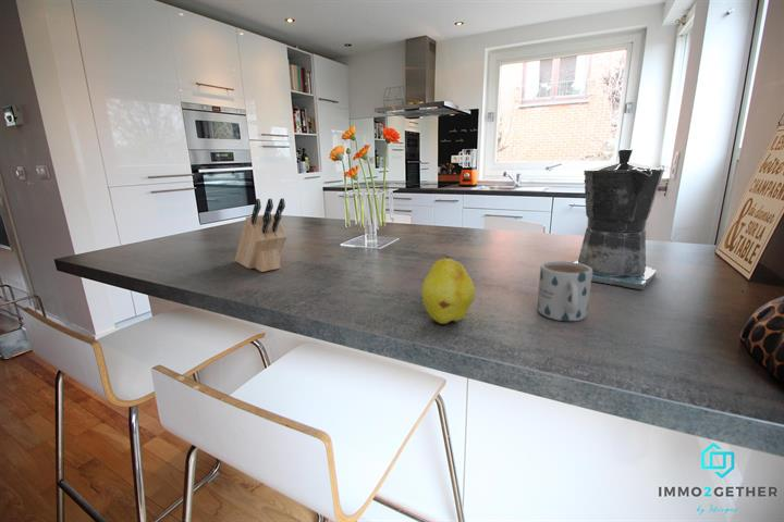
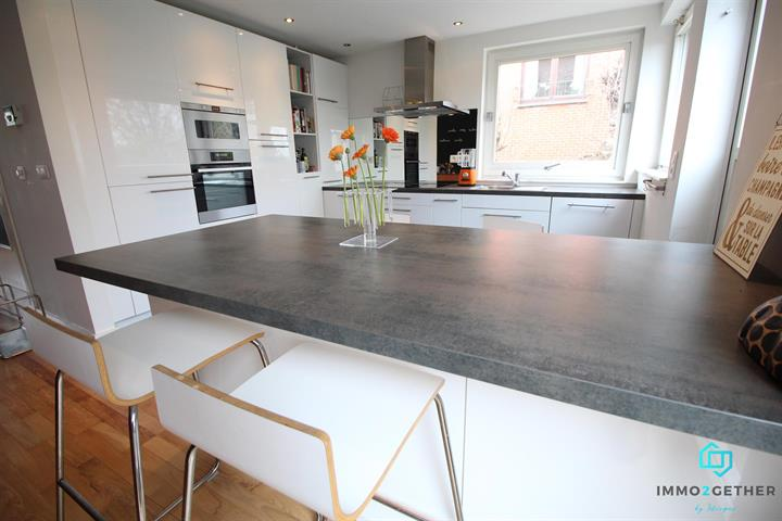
- coffee maker (615, 213)
- fruit (446, 289)
- mug (565, 293)
- knife block (259, 232)
